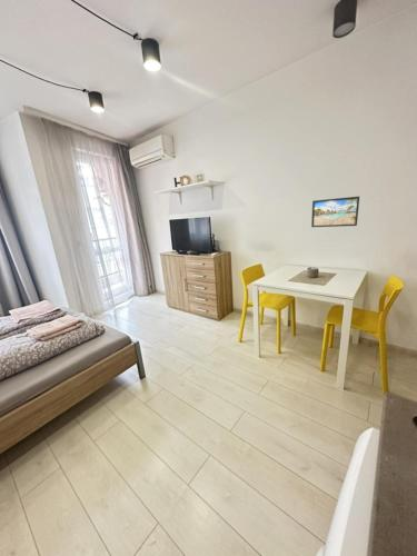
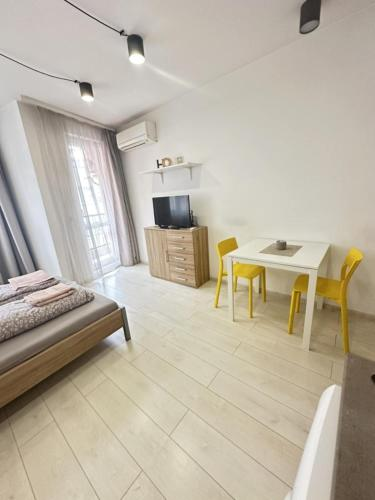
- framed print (334, 212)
